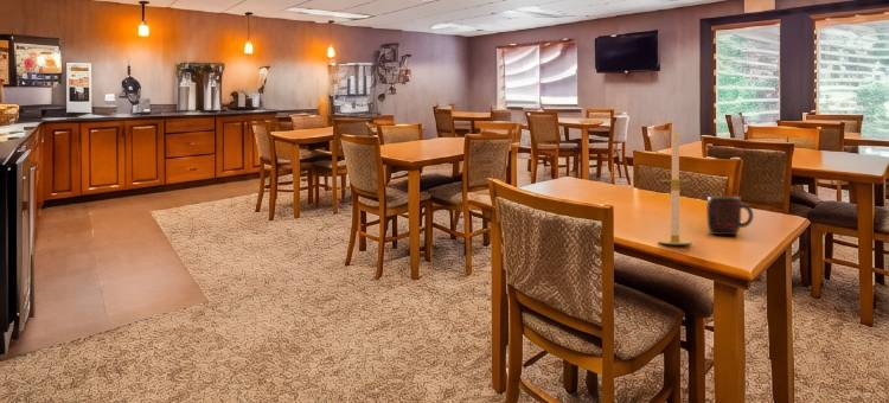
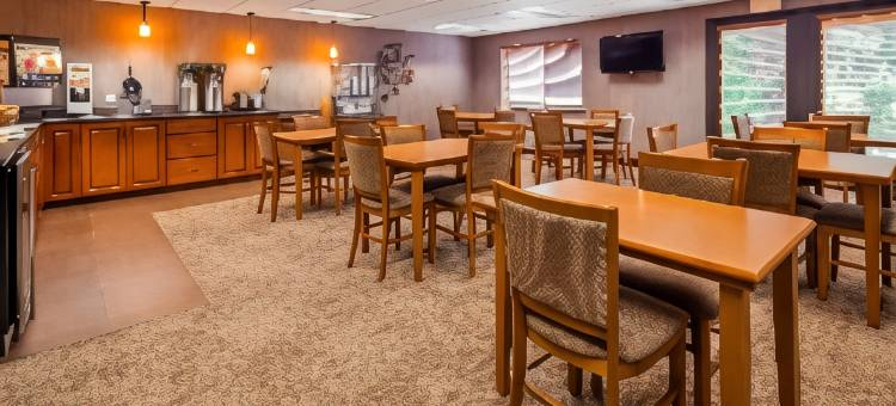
- mug (729, 215)
- candle (674, 184)
